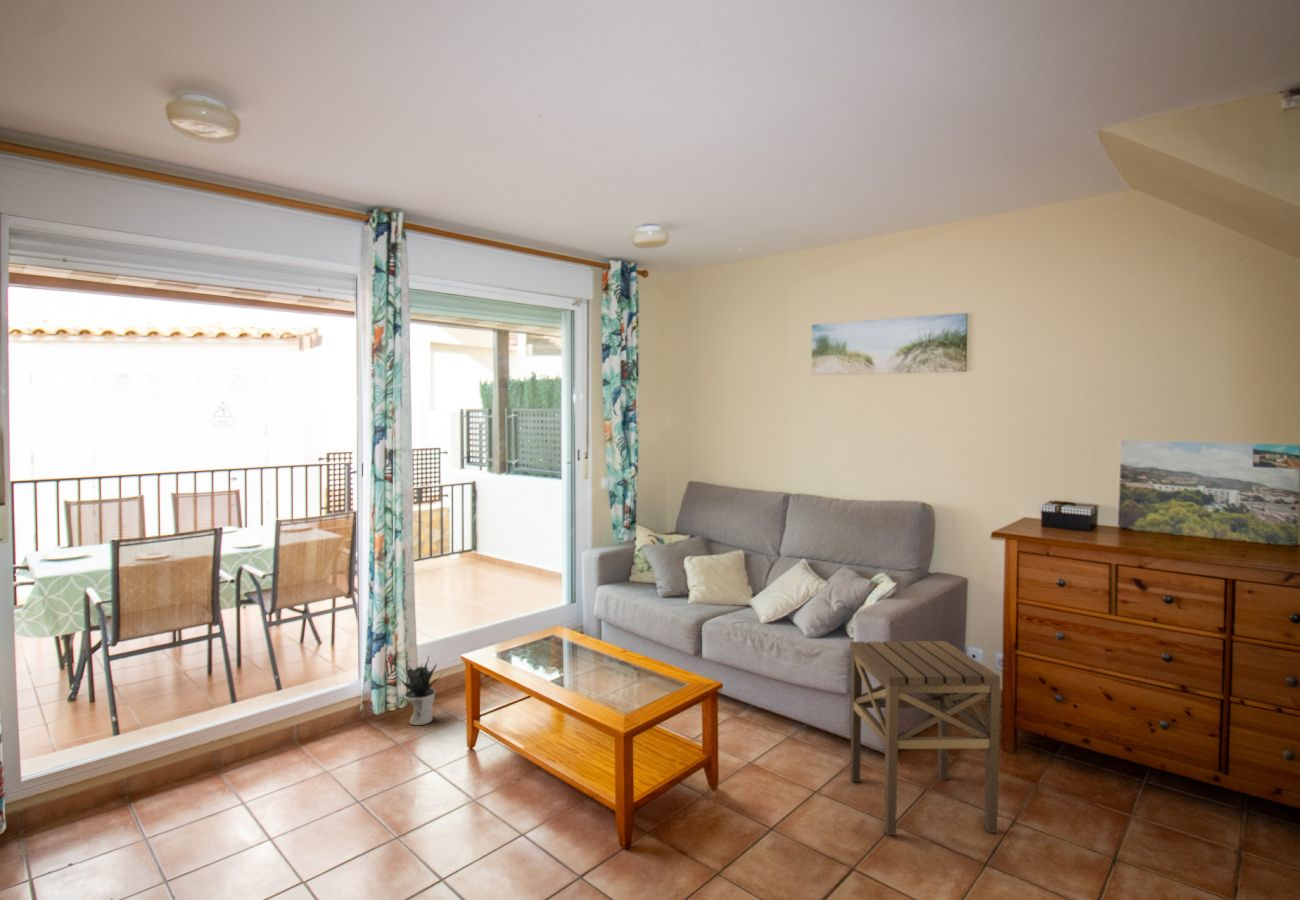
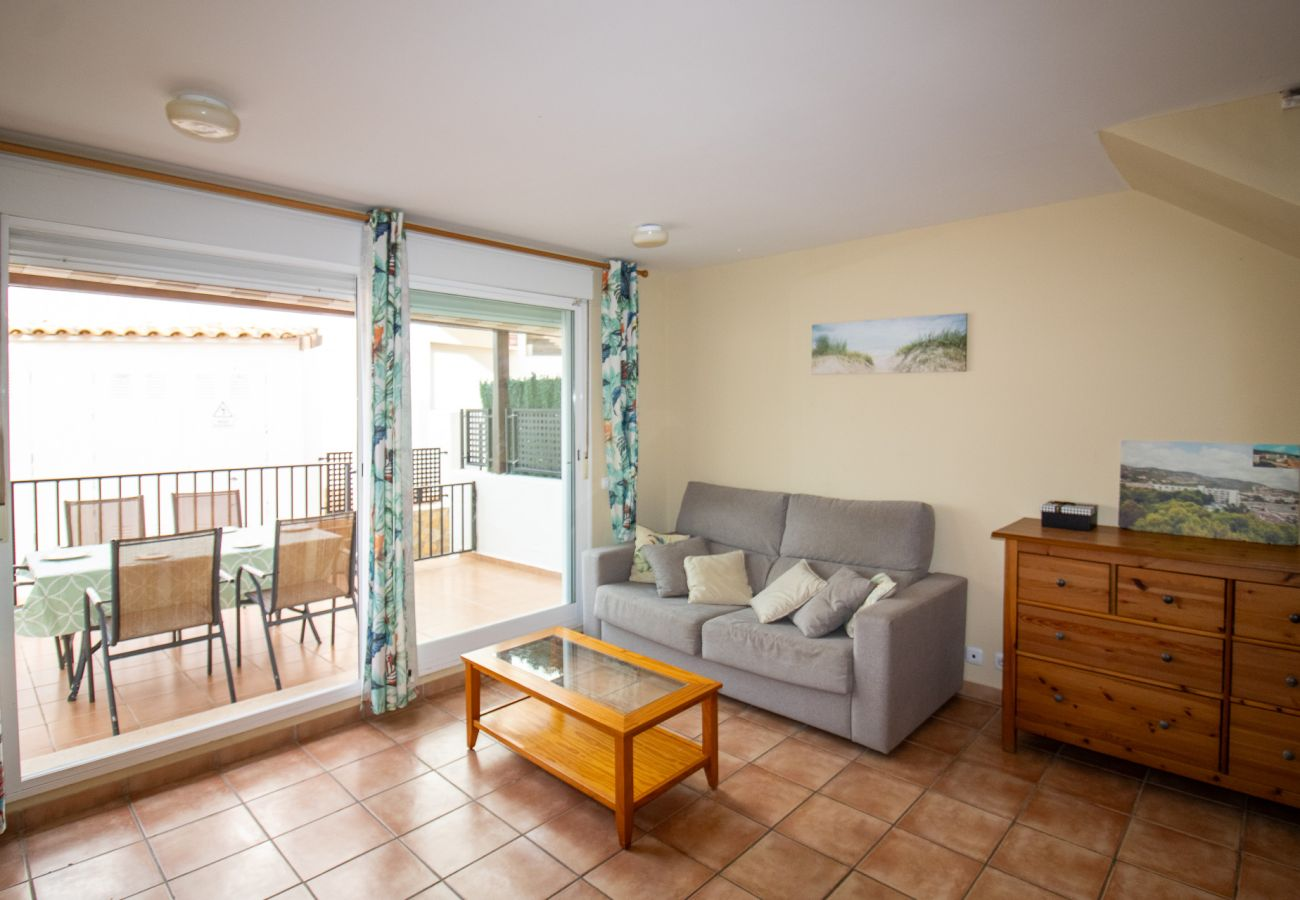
- side table (918, 730)
- potted plant (420, 690)
